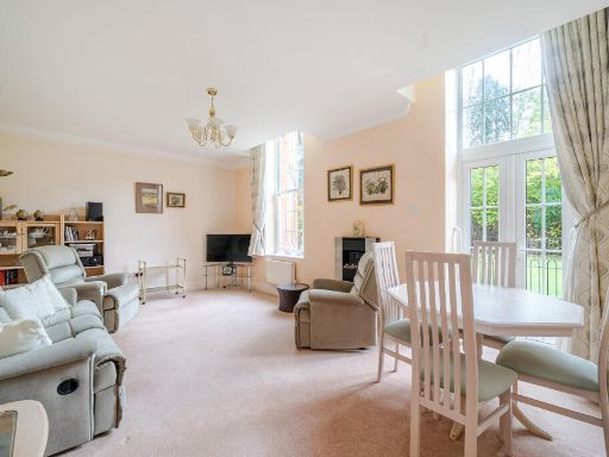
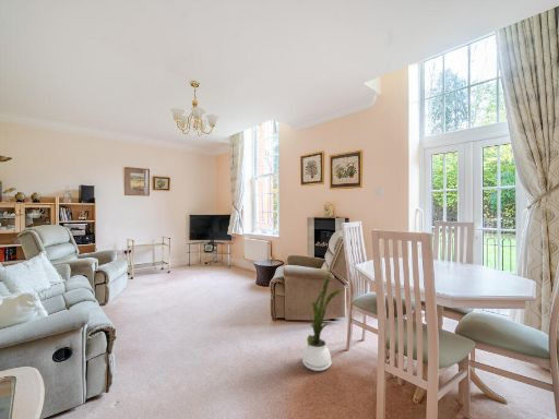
+ house plant (319, 319)
